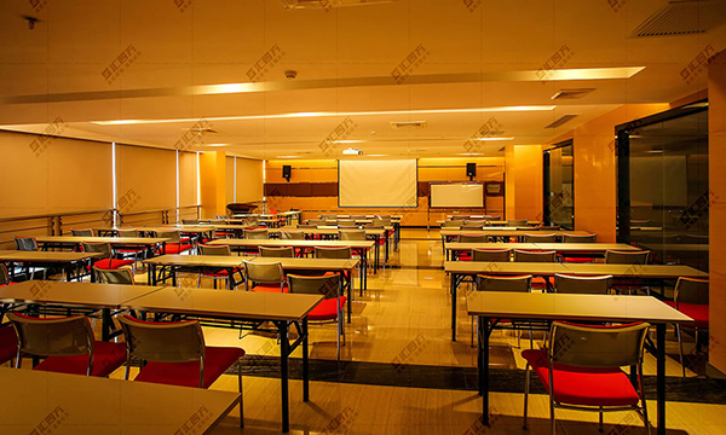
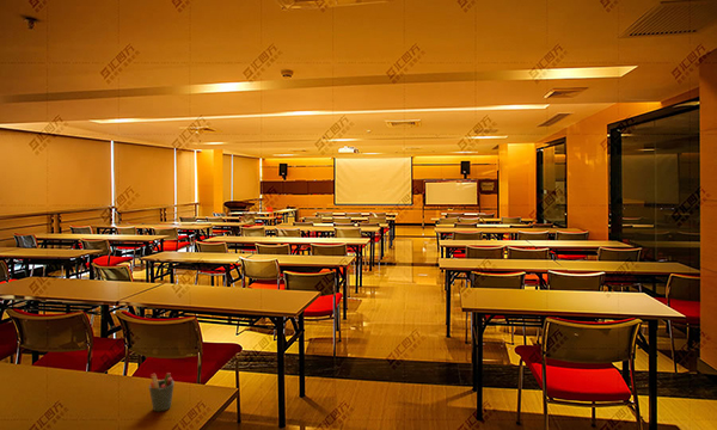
+ pen holder (161, 389)
